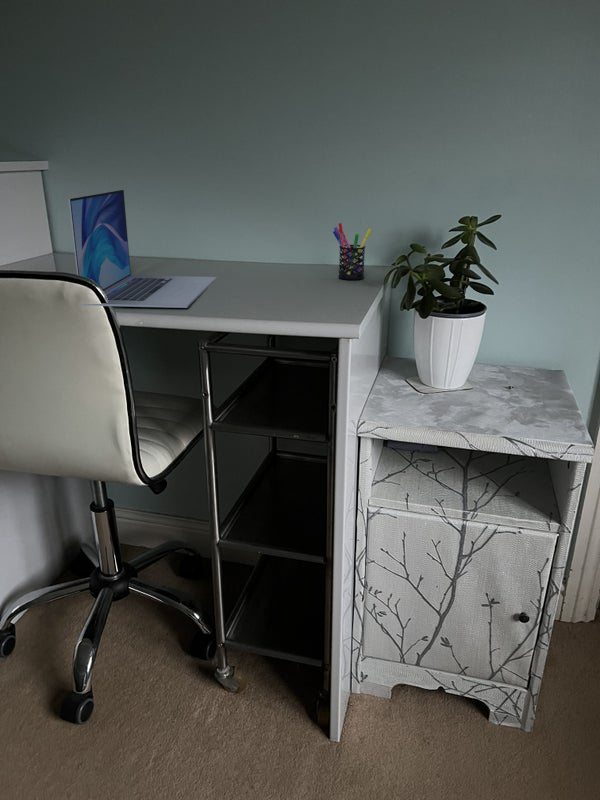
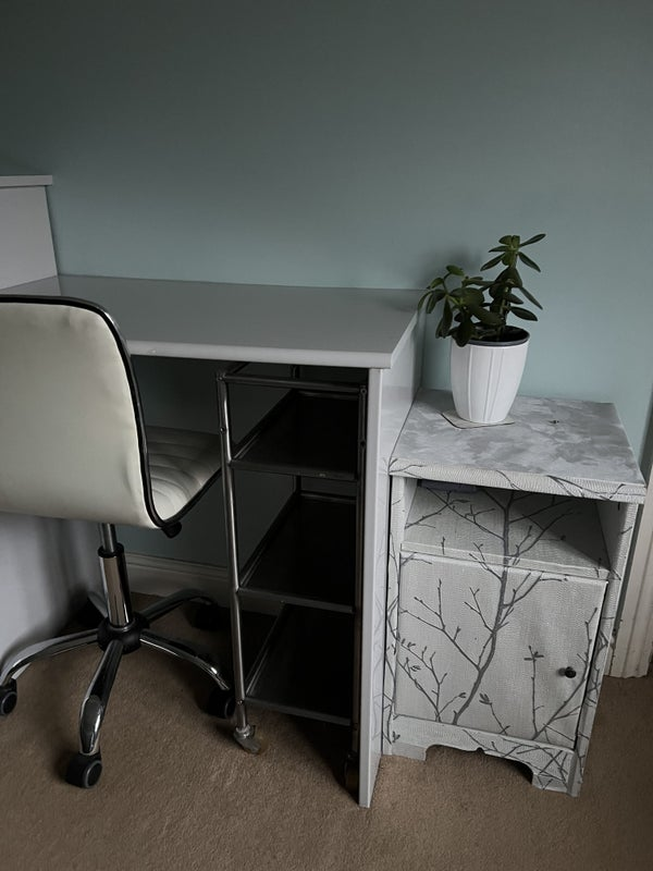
- pen holder (351, 250)
- laptop (128, 248)
